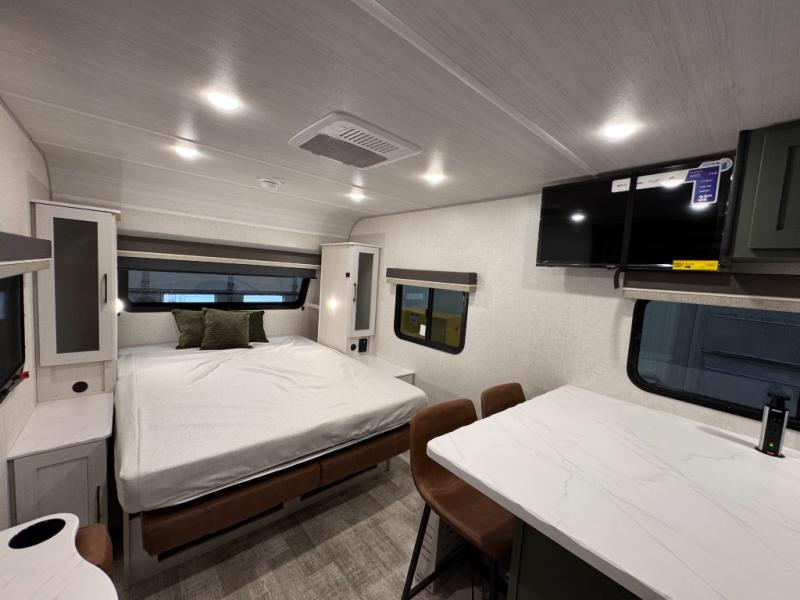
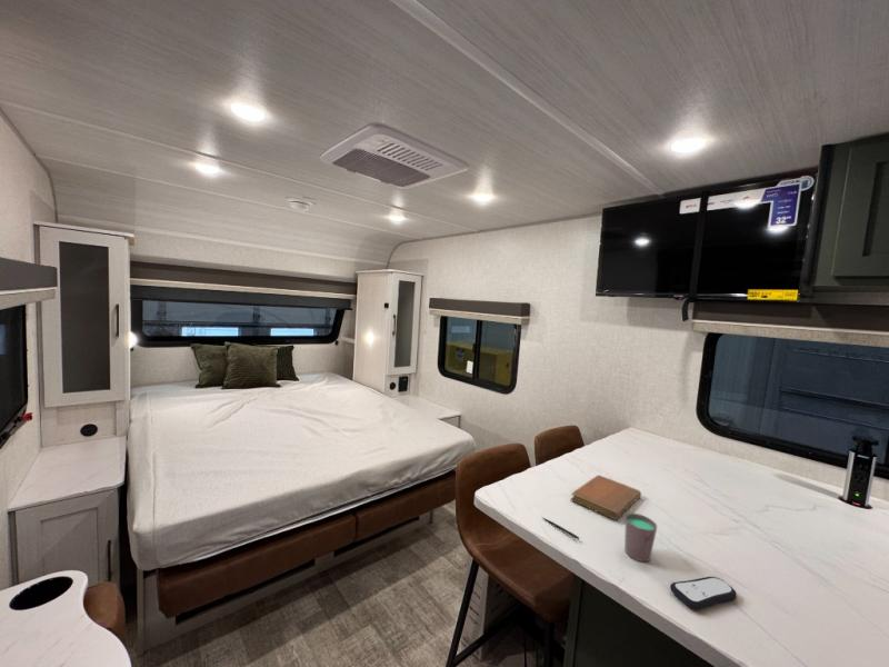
+ pen (559, 526)
+ notebook (606, 495)
+ remote control (703, 590)
+ cup (639, 537)
